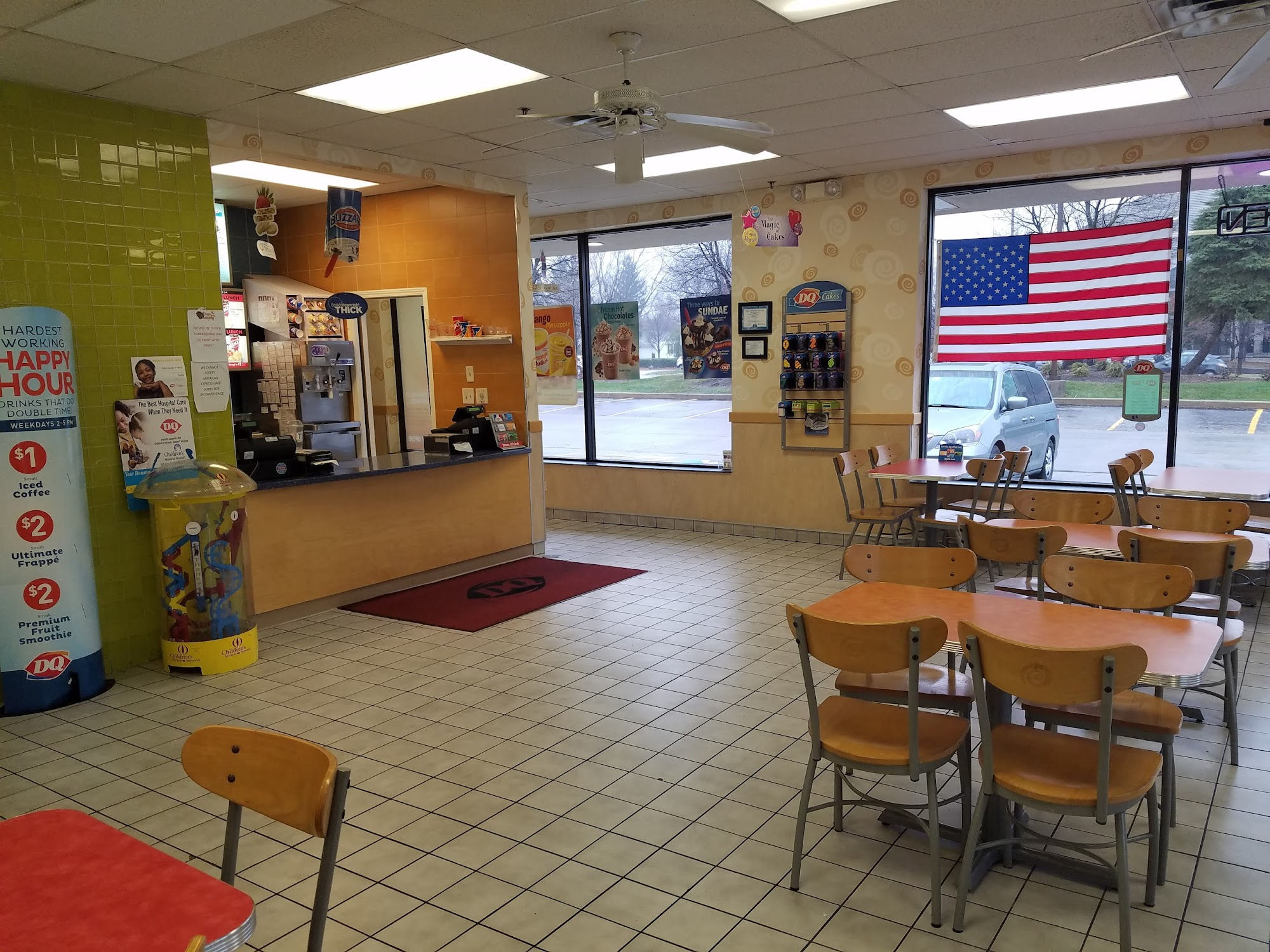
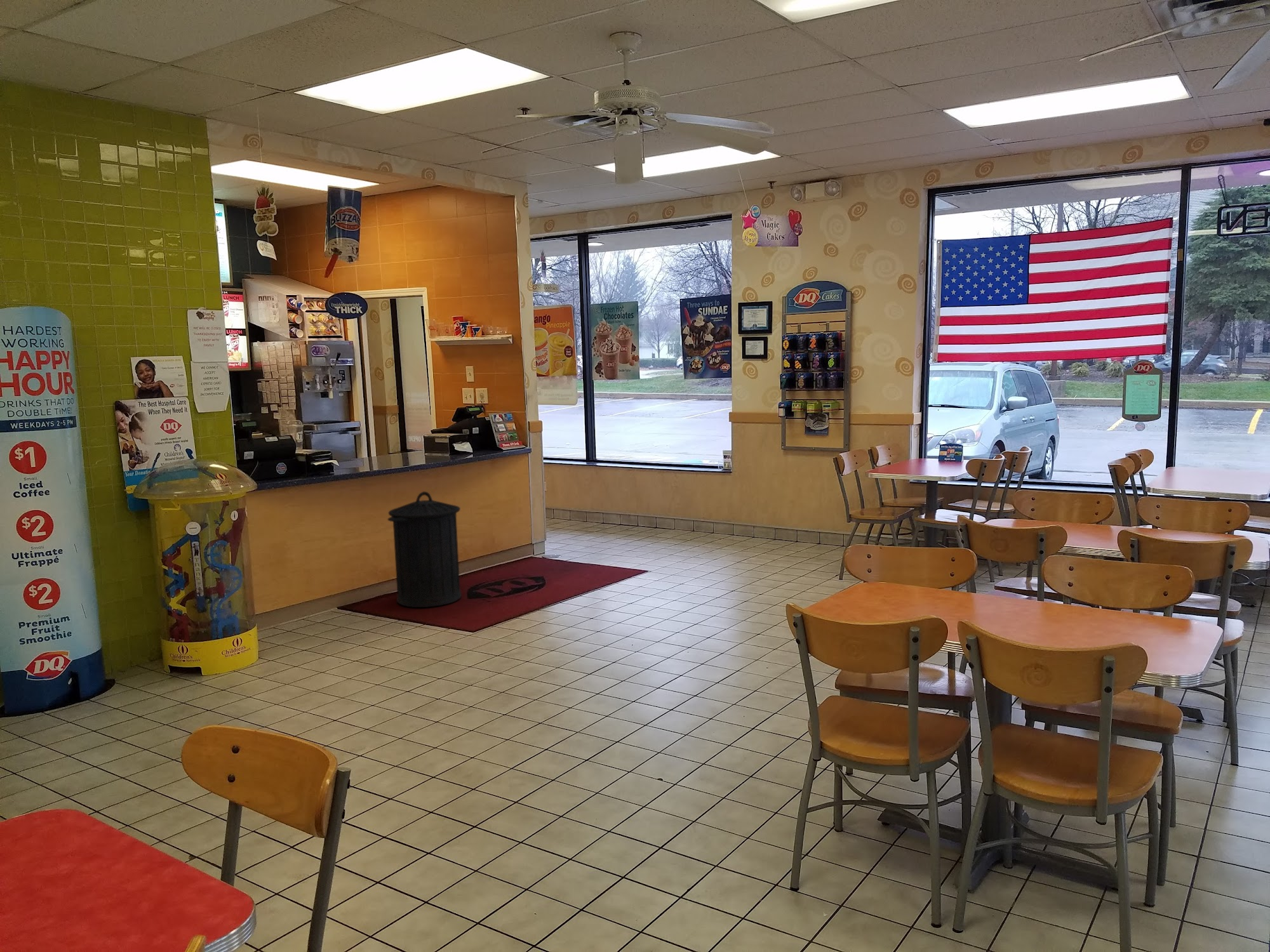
+ trash can (426, 546)
